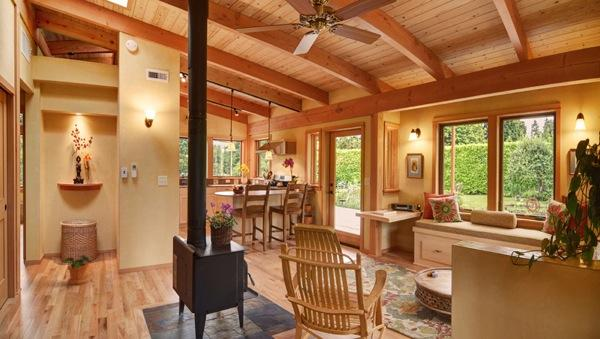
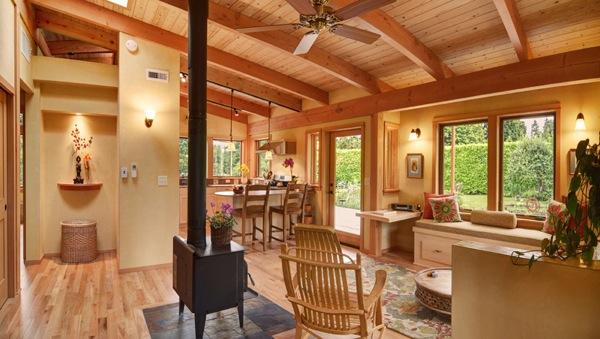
- potted plant (76, 270)
